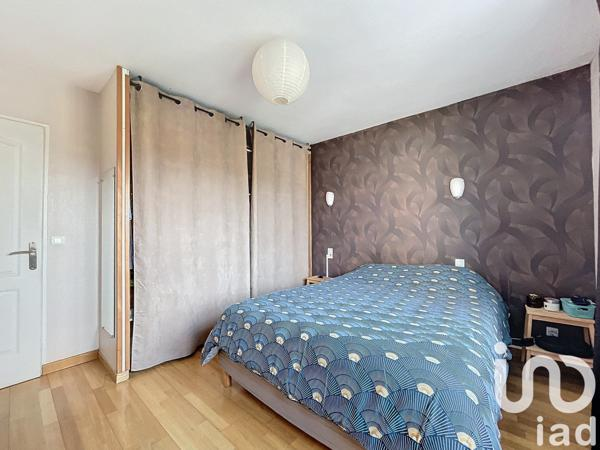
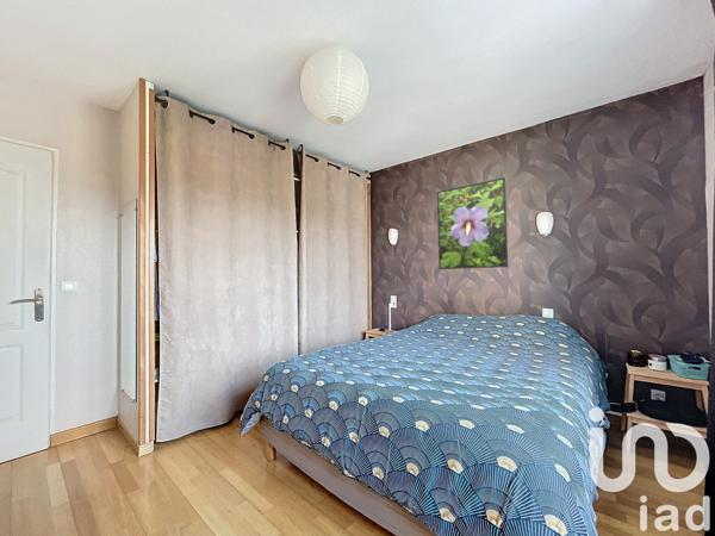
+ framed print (470, 226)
